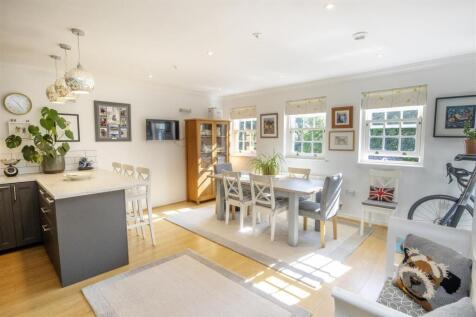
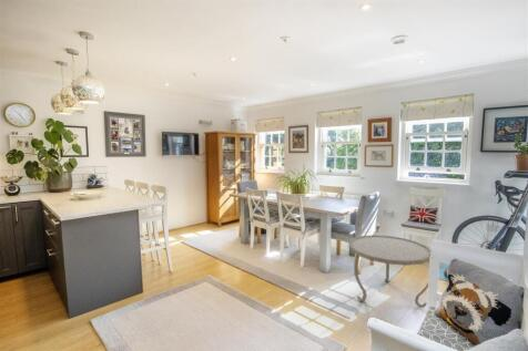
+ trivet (388, 270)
